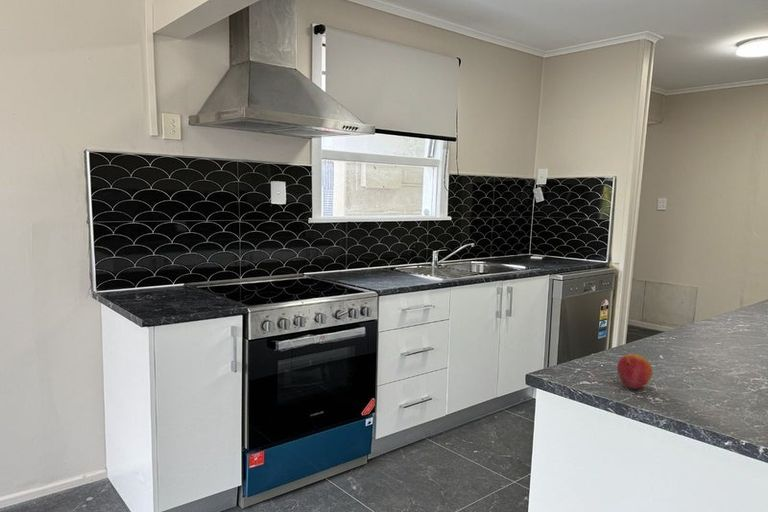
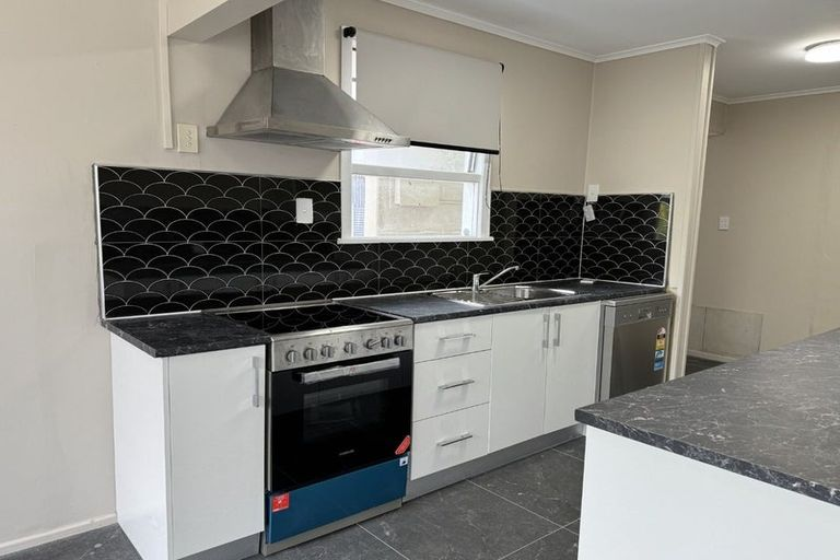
- fruit (635, 370)
